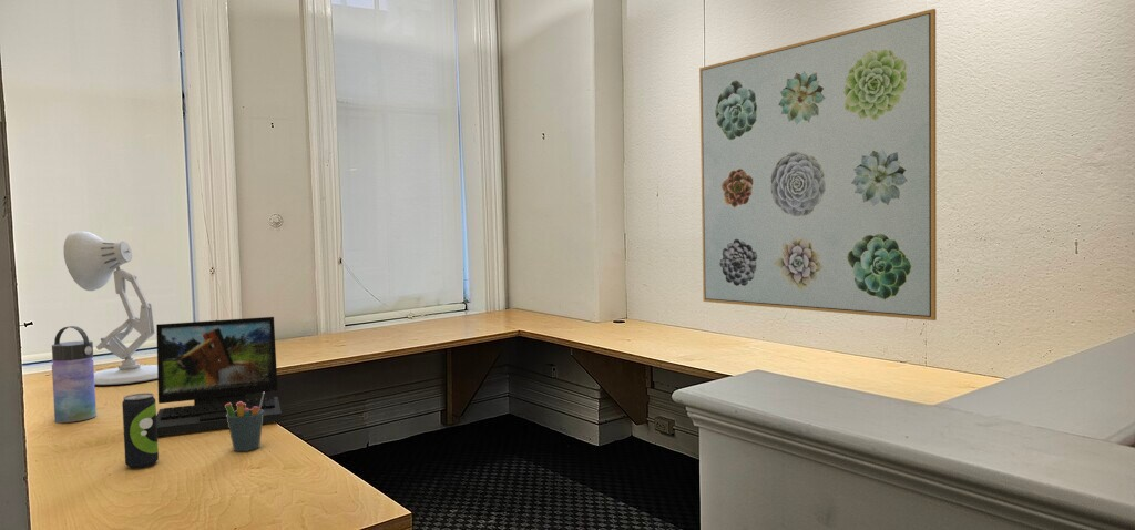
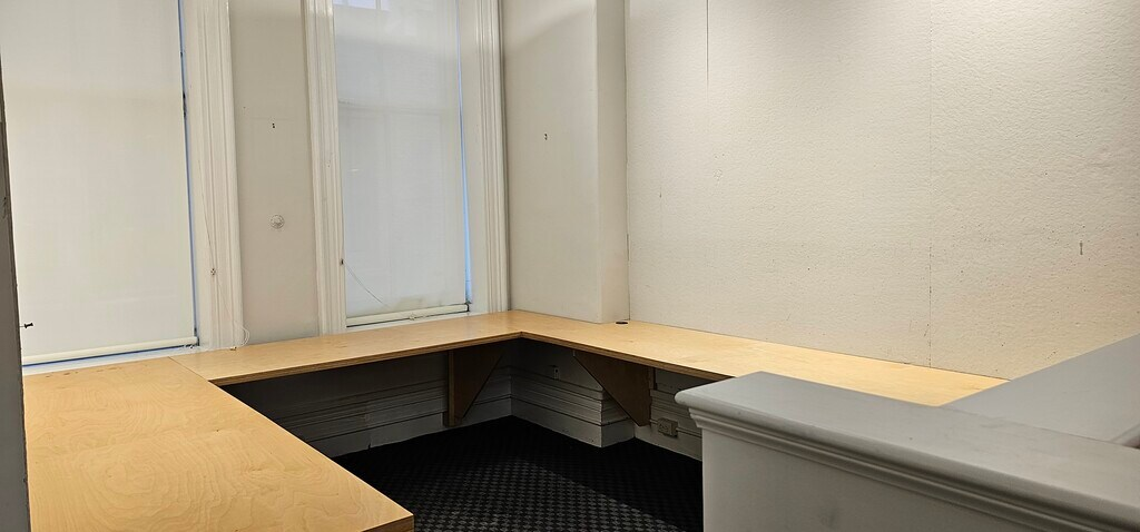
- desk lamp (122, 302)
- laptop (217, 370)
- water bottle (73, 371)
- pen holder (245, 420)
- beverage can (140, 430)
- wall art (801, 176)
